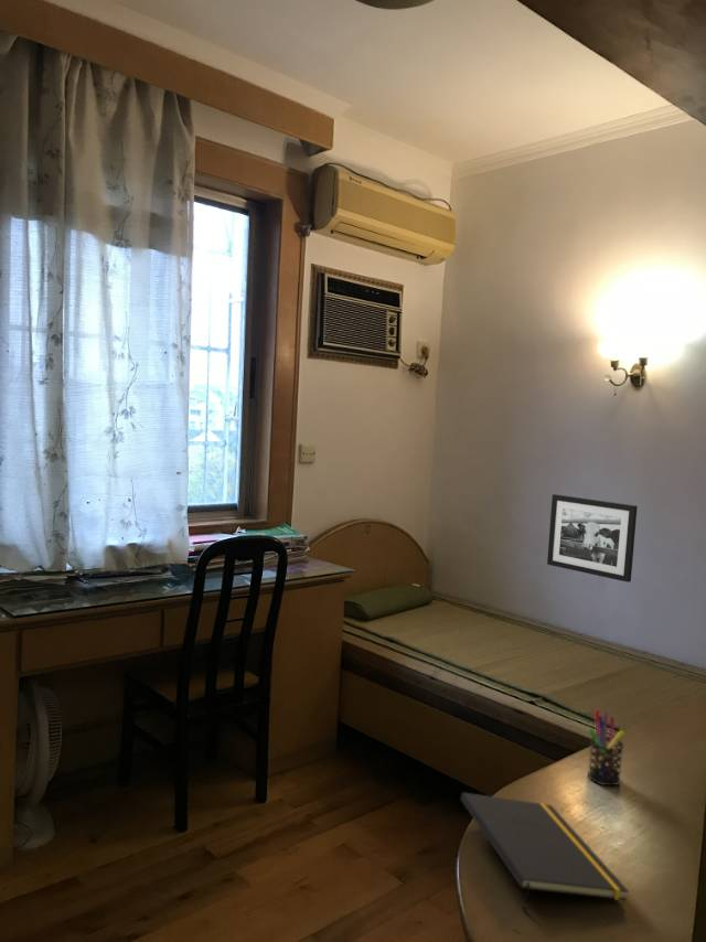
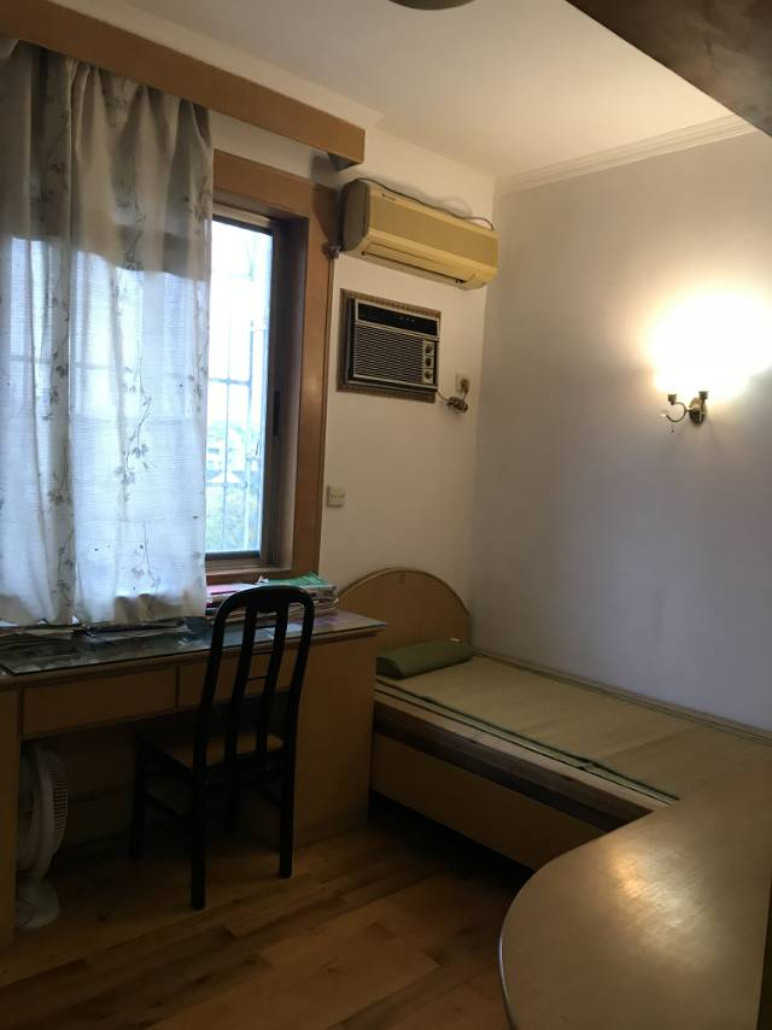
- pen holder (602, 747)
- notepad (537, 842)
- picture frame (589, 536)
